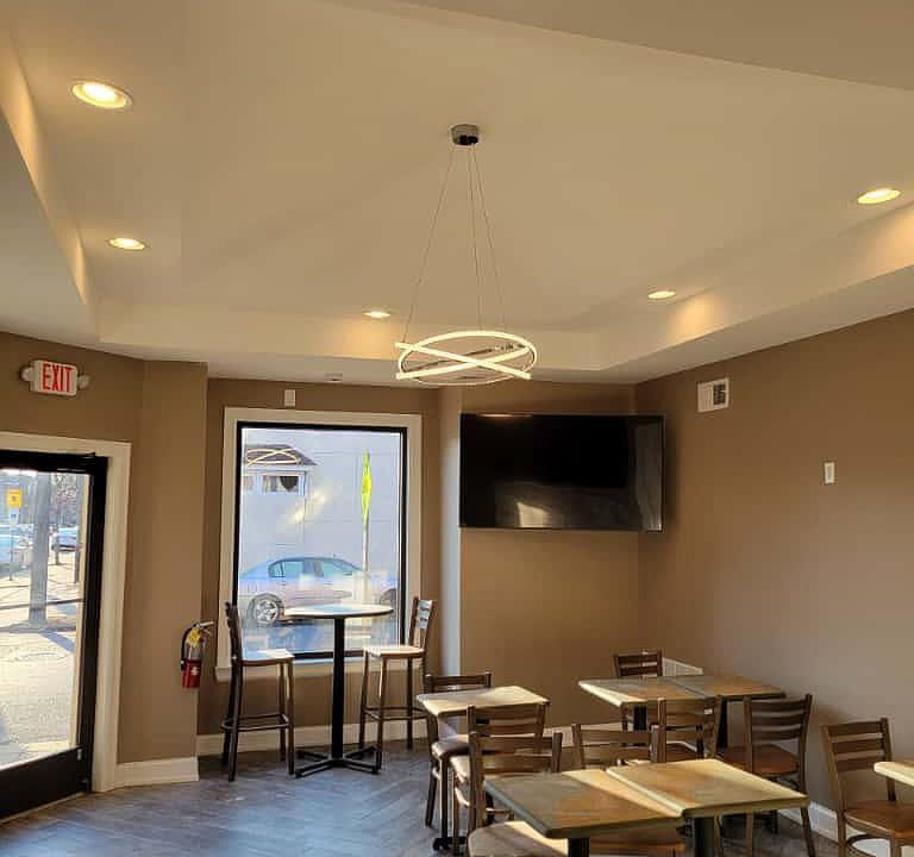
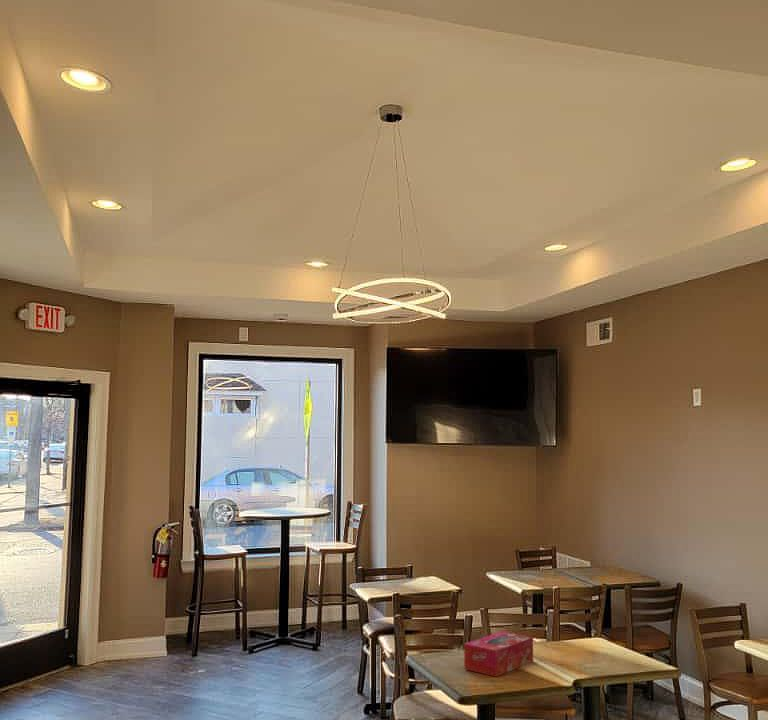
+ tissue box (499, 652)
